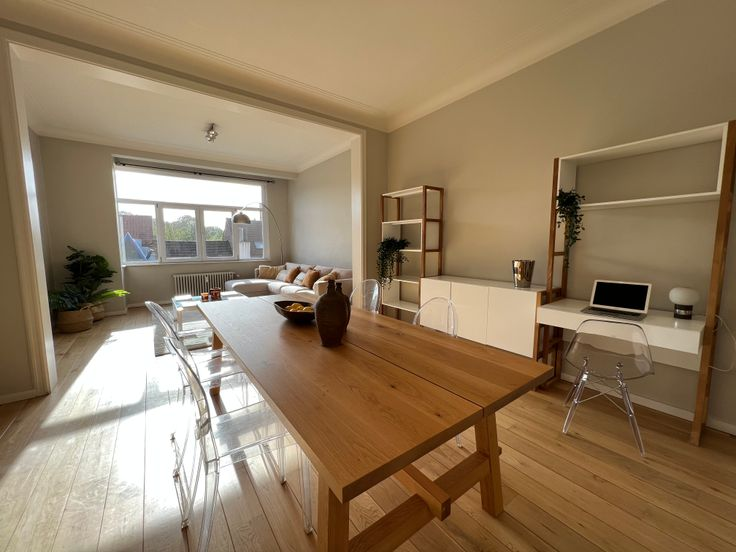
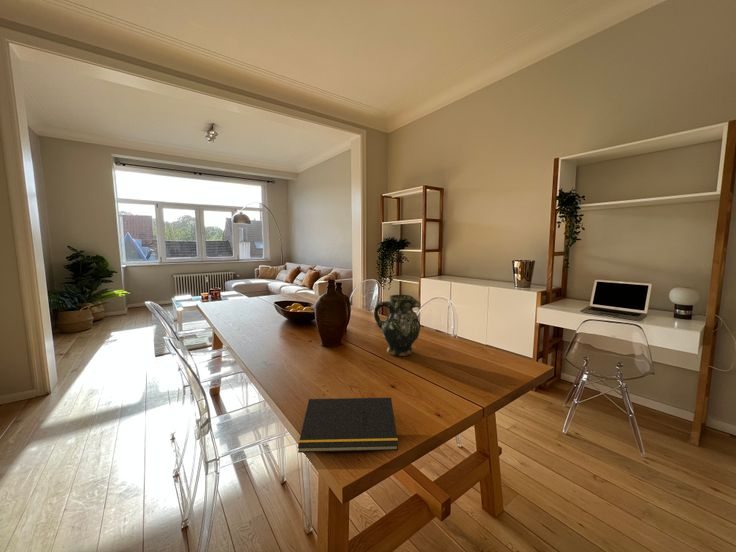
+ ceramic pitcher (396, 324)
+ notepad (349, 422)
